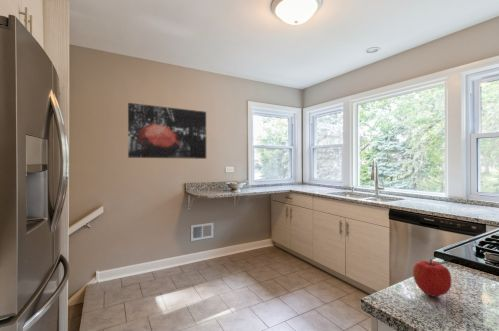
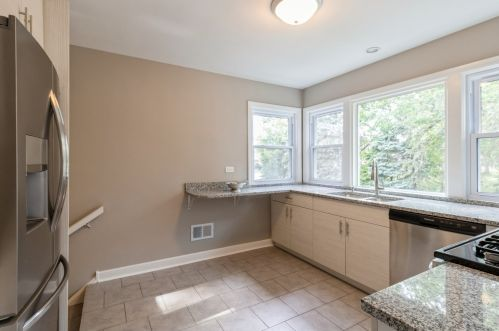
- fruit (431, 276)
- wall art (170, 133)
